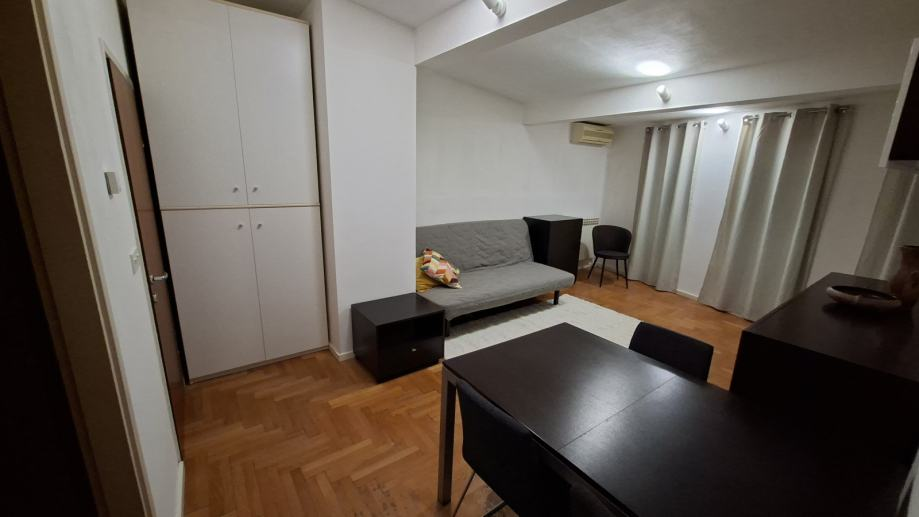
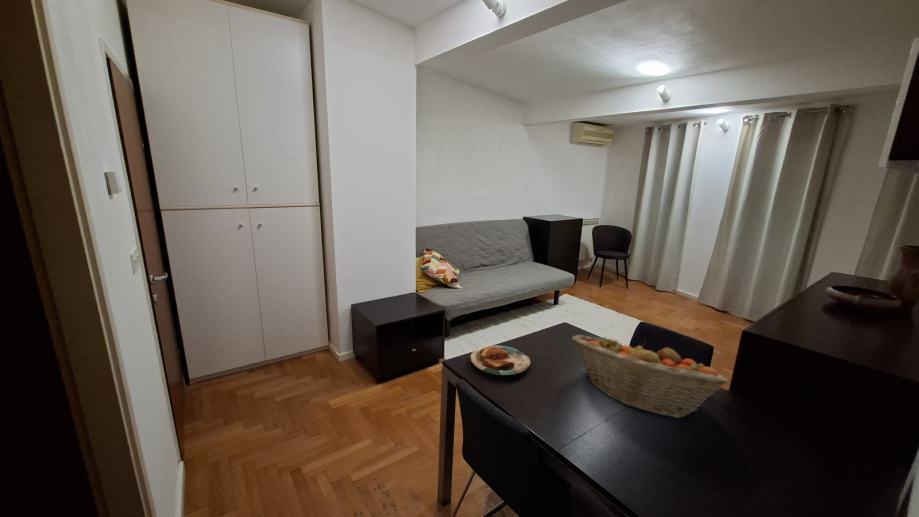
+ plate (500, 359)
+ fruit basket (640, 366)
